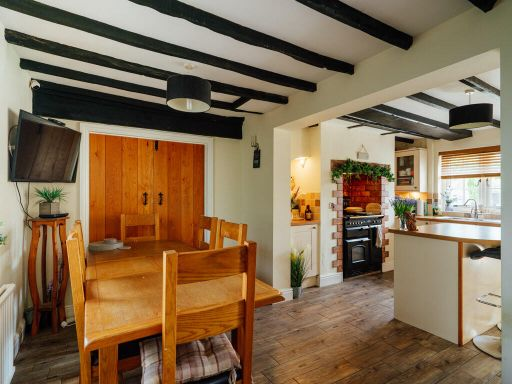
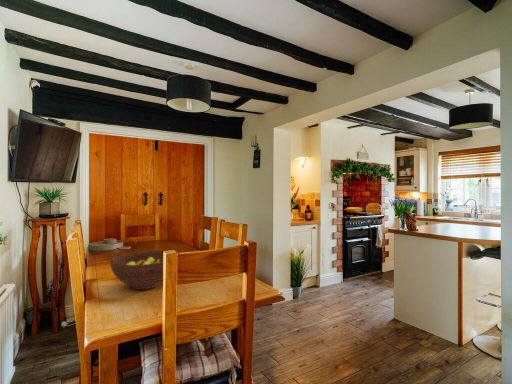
+ fruit bowl (145, 271)
